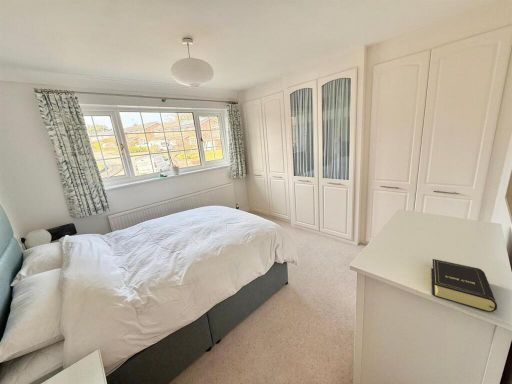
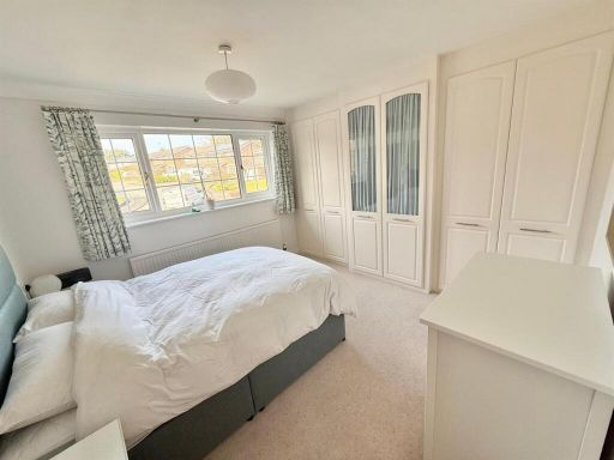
- book (459, 281)
